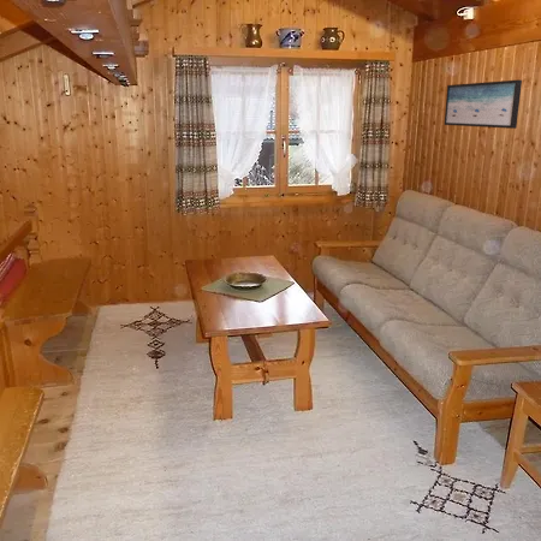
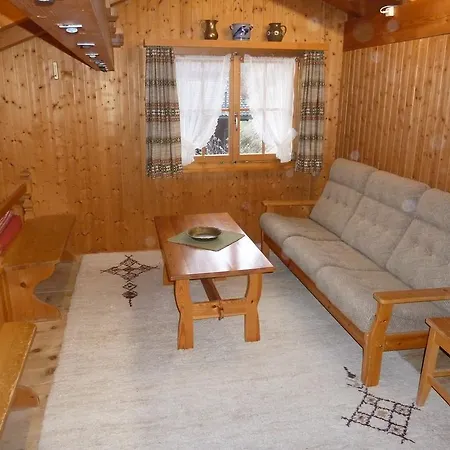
- wall art (478, 105)
